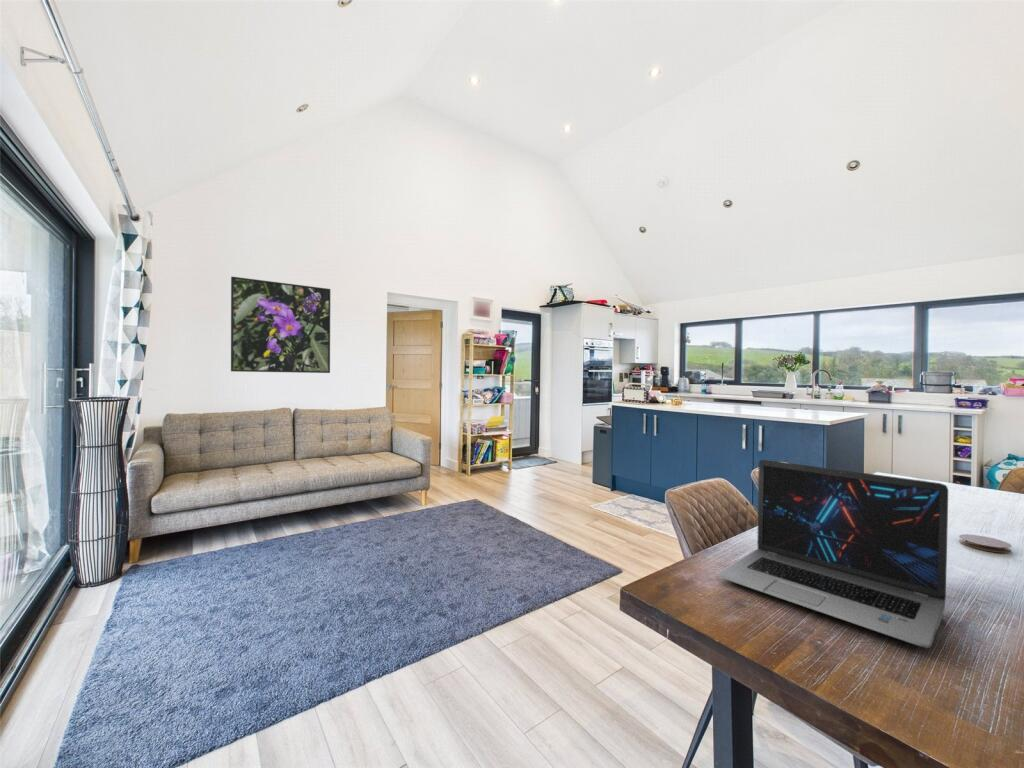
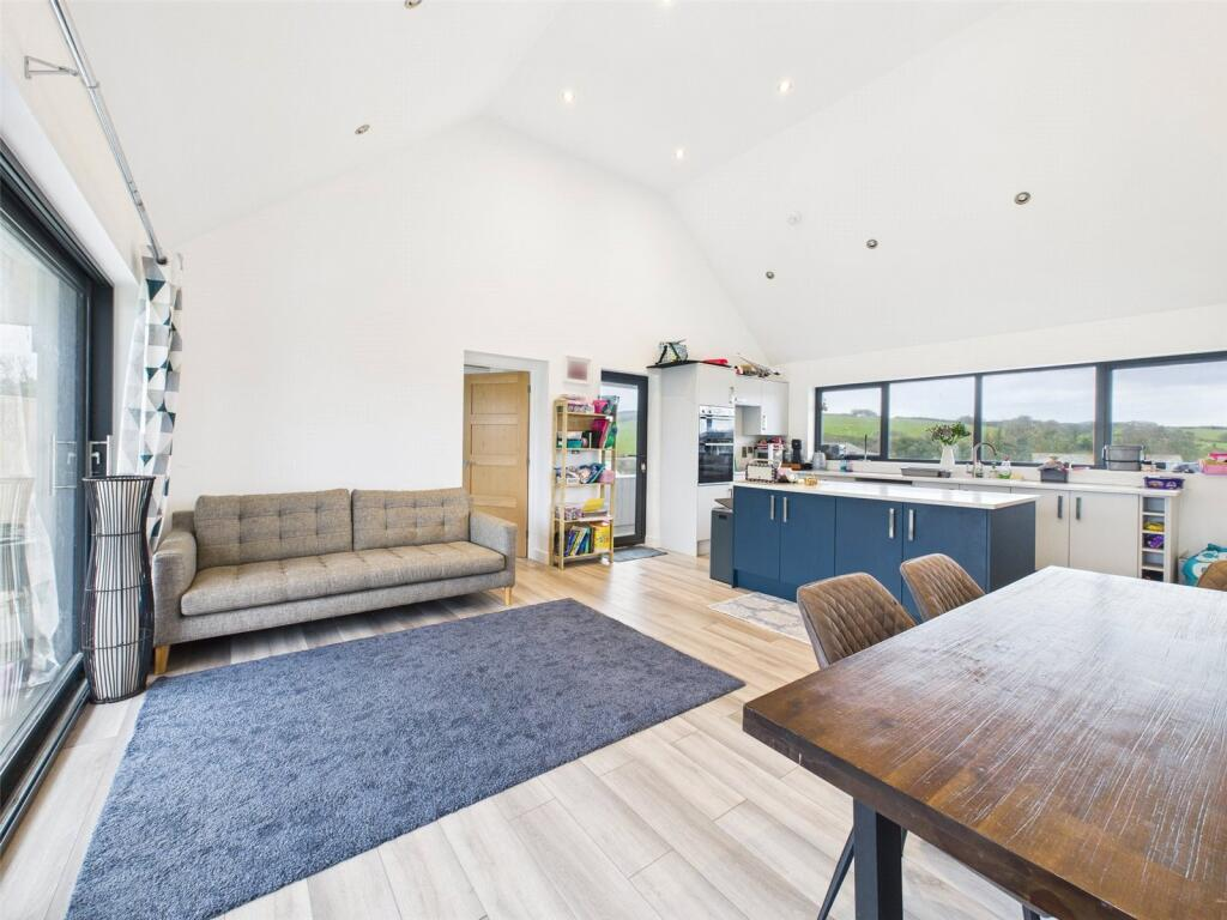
- laptop (825, 536)
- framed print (283, 327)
- coaster (984, 543)
